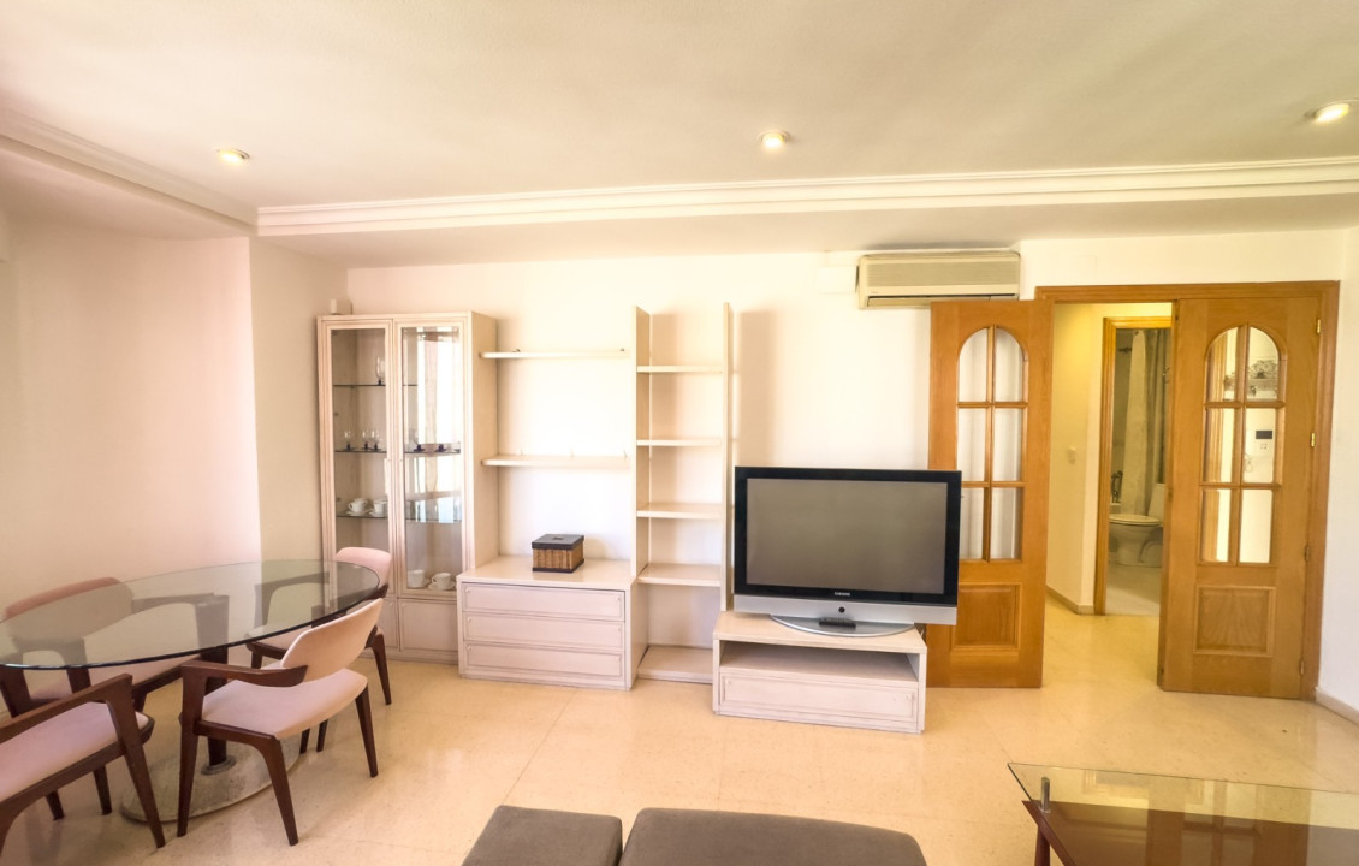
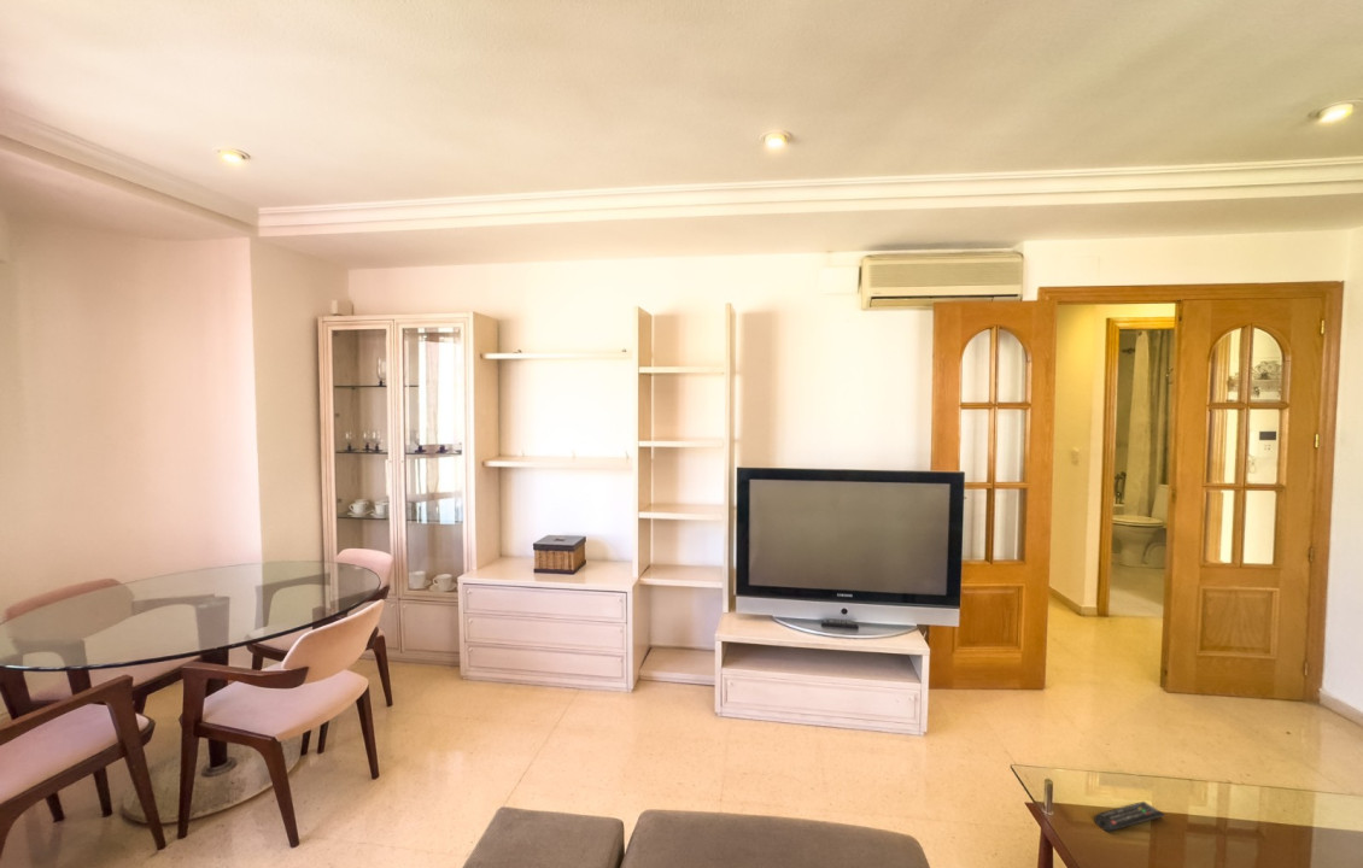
+ remote control (1129, 816)
